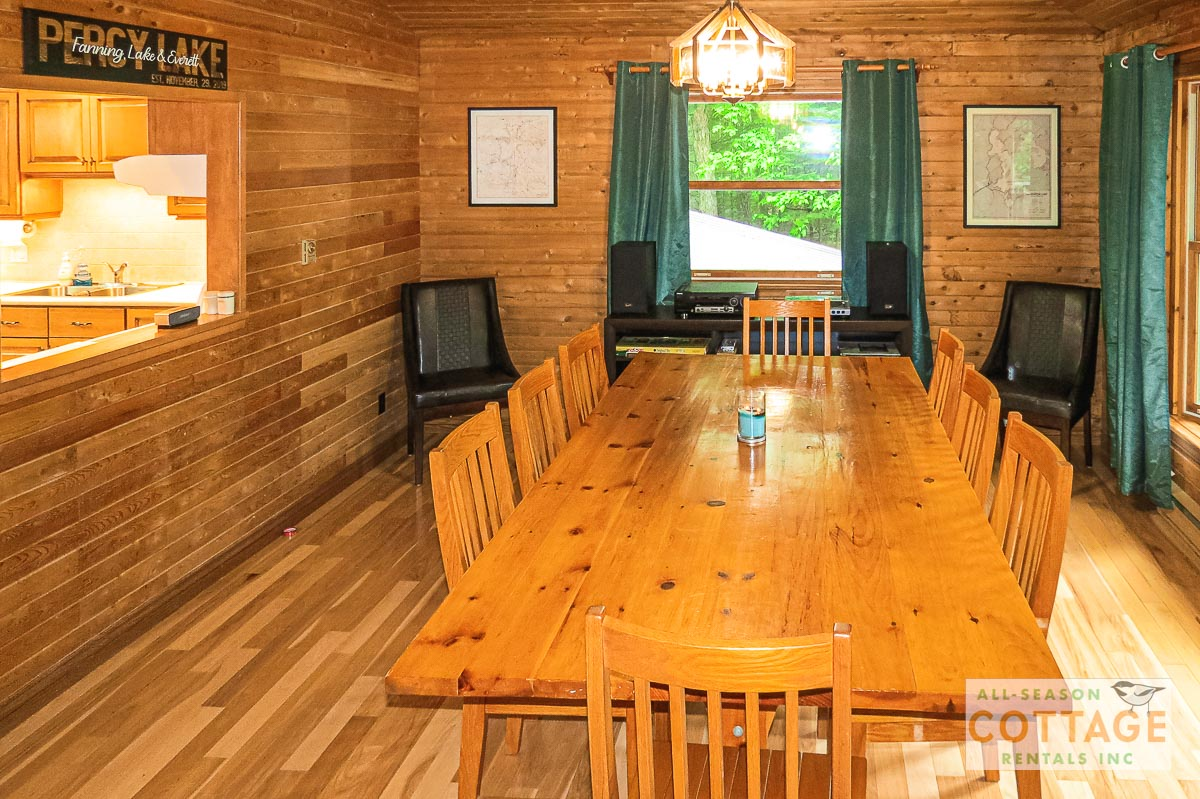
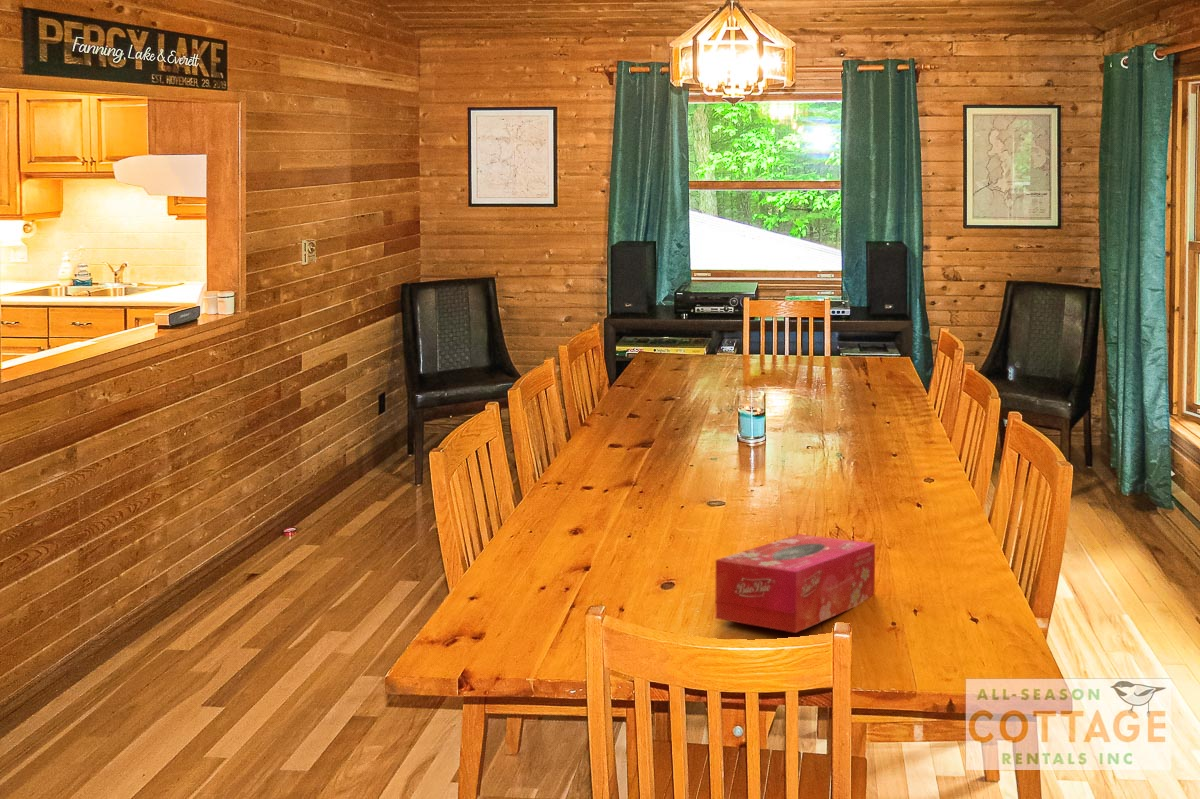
+ tissue box (797, 579)
